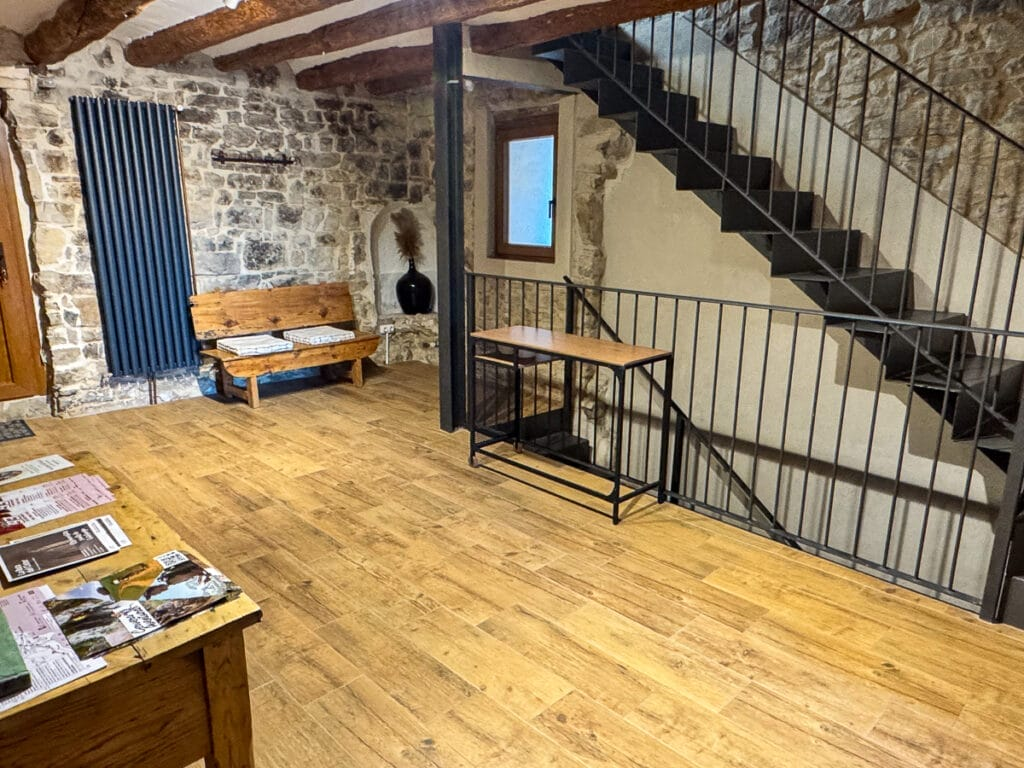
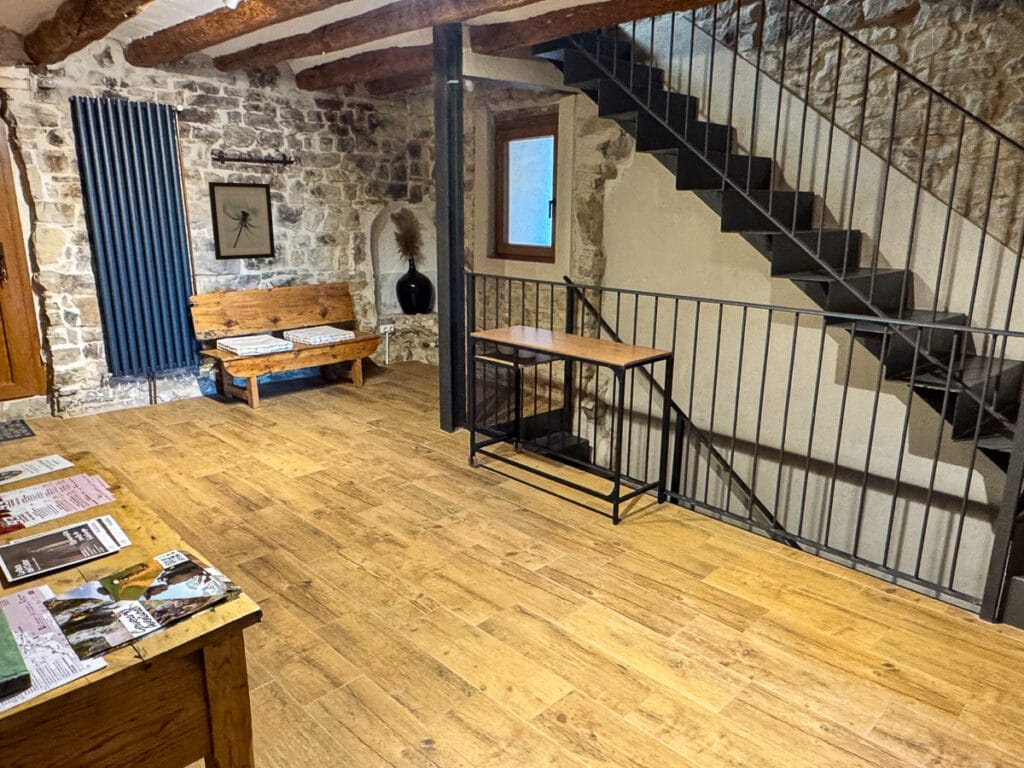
+ wall art (243, 221)
